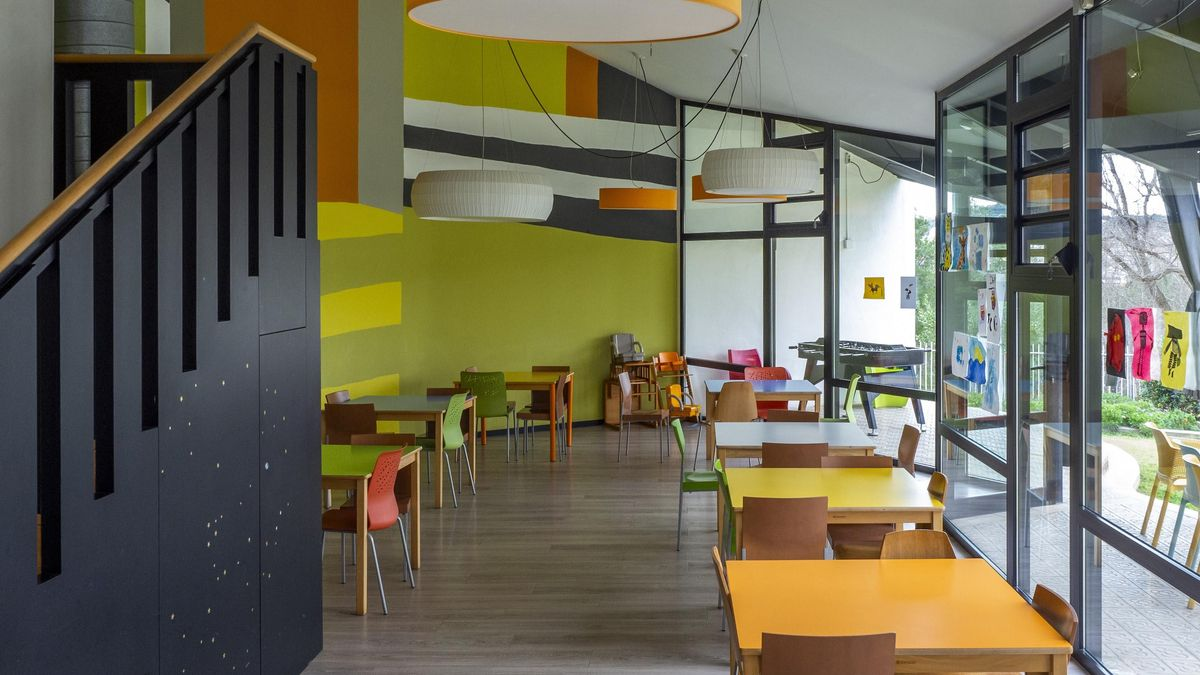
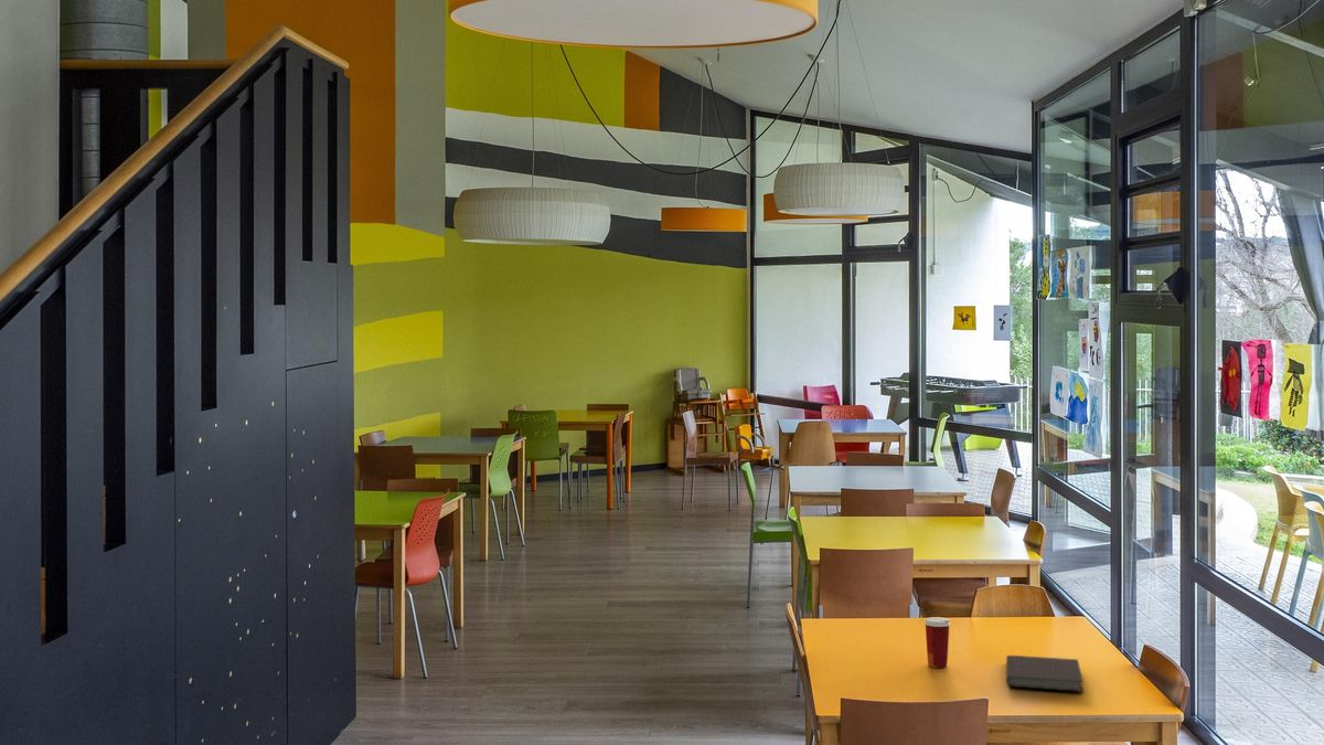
+ notebook (1043, 672)
+ paper cup (937, 642)
